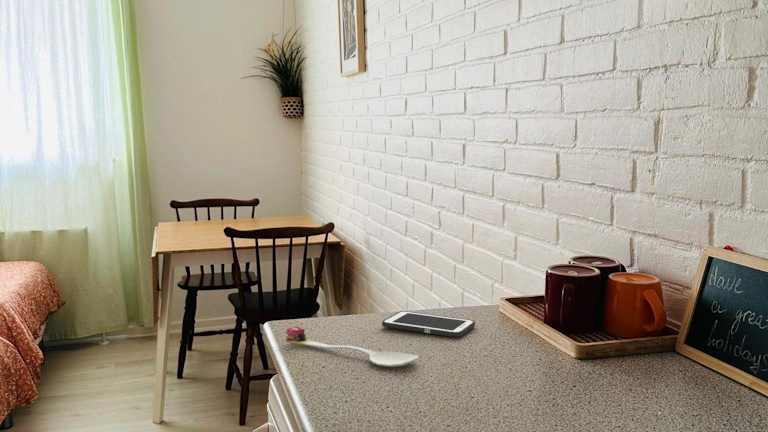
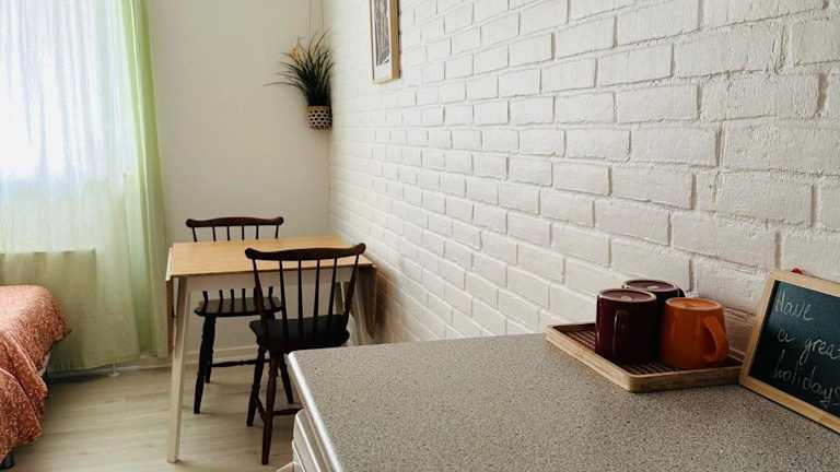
- spoon (347, 346)
- cell phone (428, 323)
